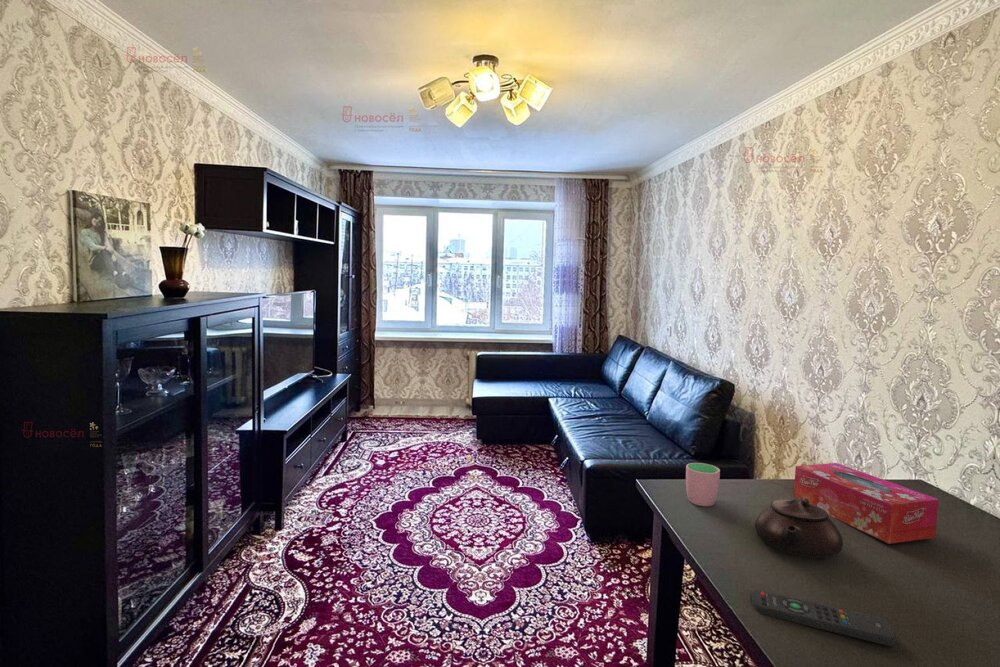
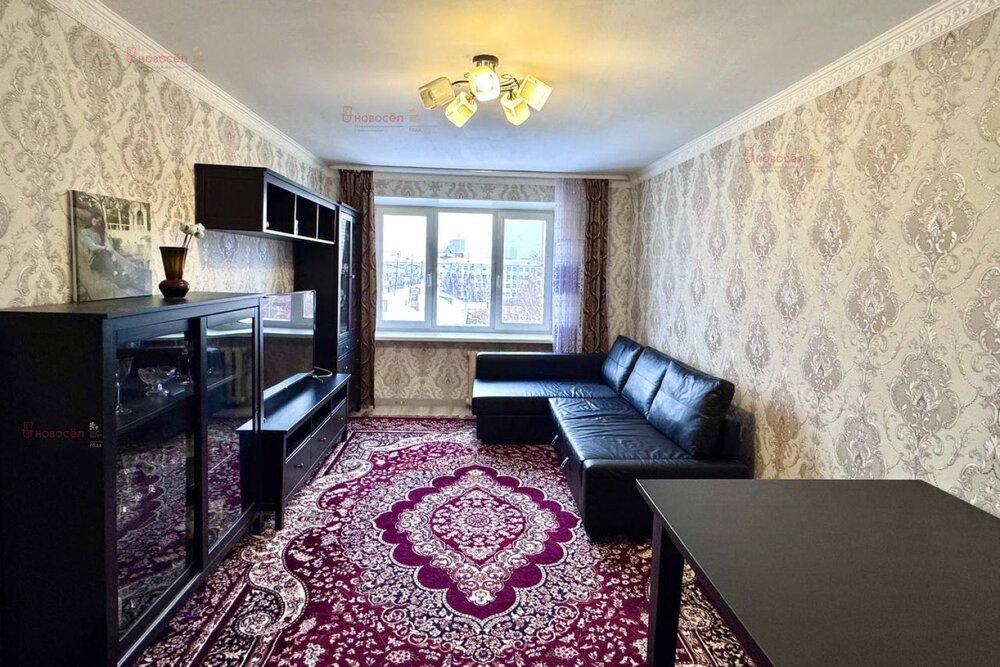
- remote control (819, 615)
- cup (705, 483)
- tissue box (859, 498)
- teapot (799, 522)
